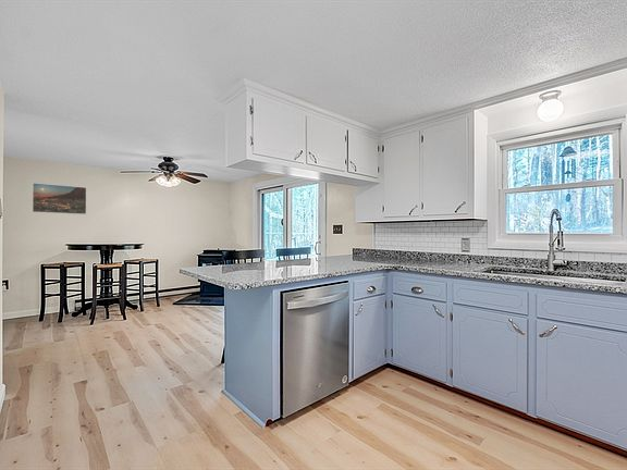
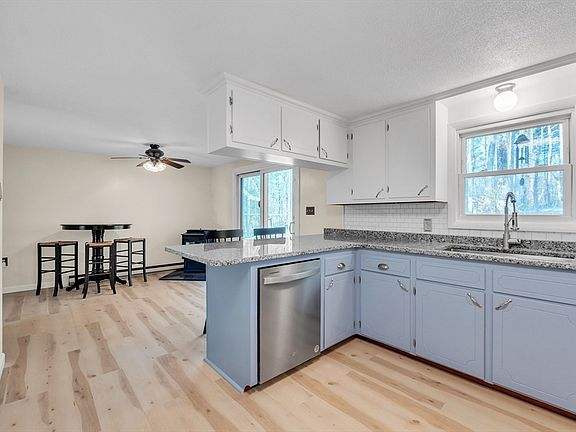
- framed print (60, 199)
